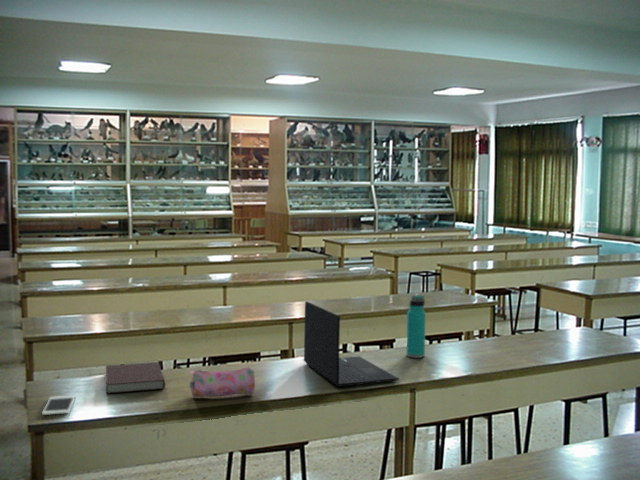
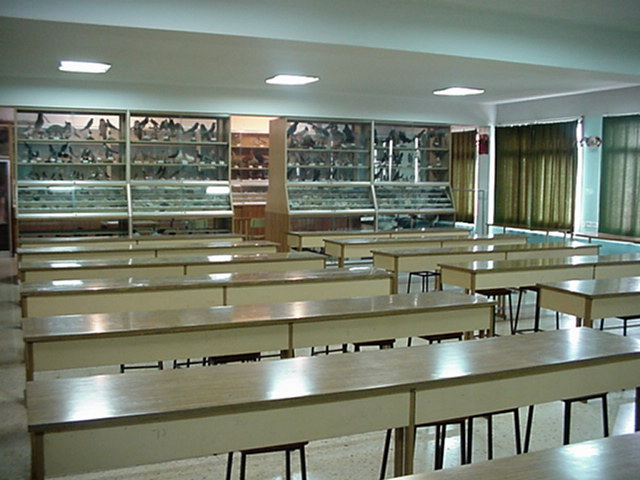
- laptop (339, 335)
- notebook (134, 376)
- cell phone (59, 404)
- water bottle (416, 325)
- pencil case (222, 382)
